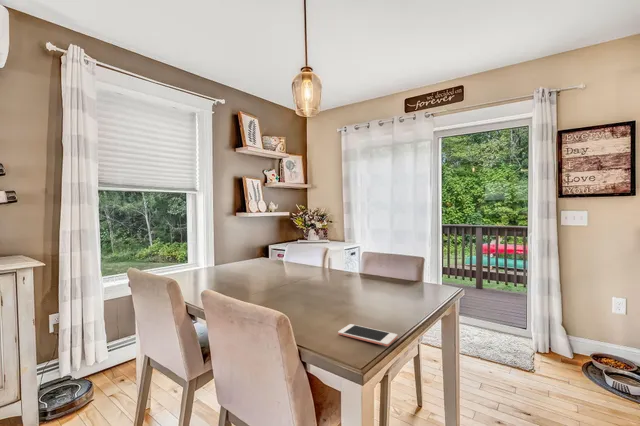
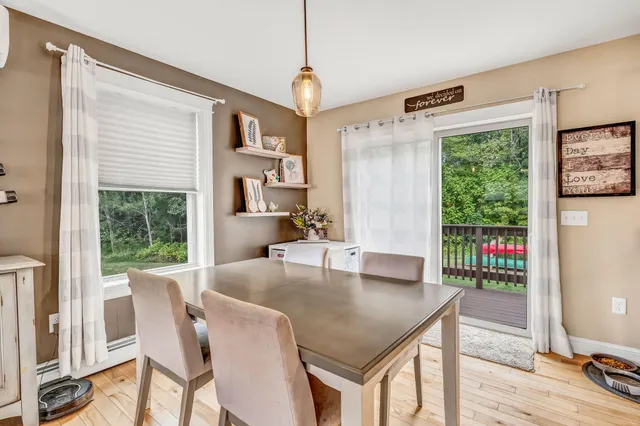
- cell phone (367, 334)
